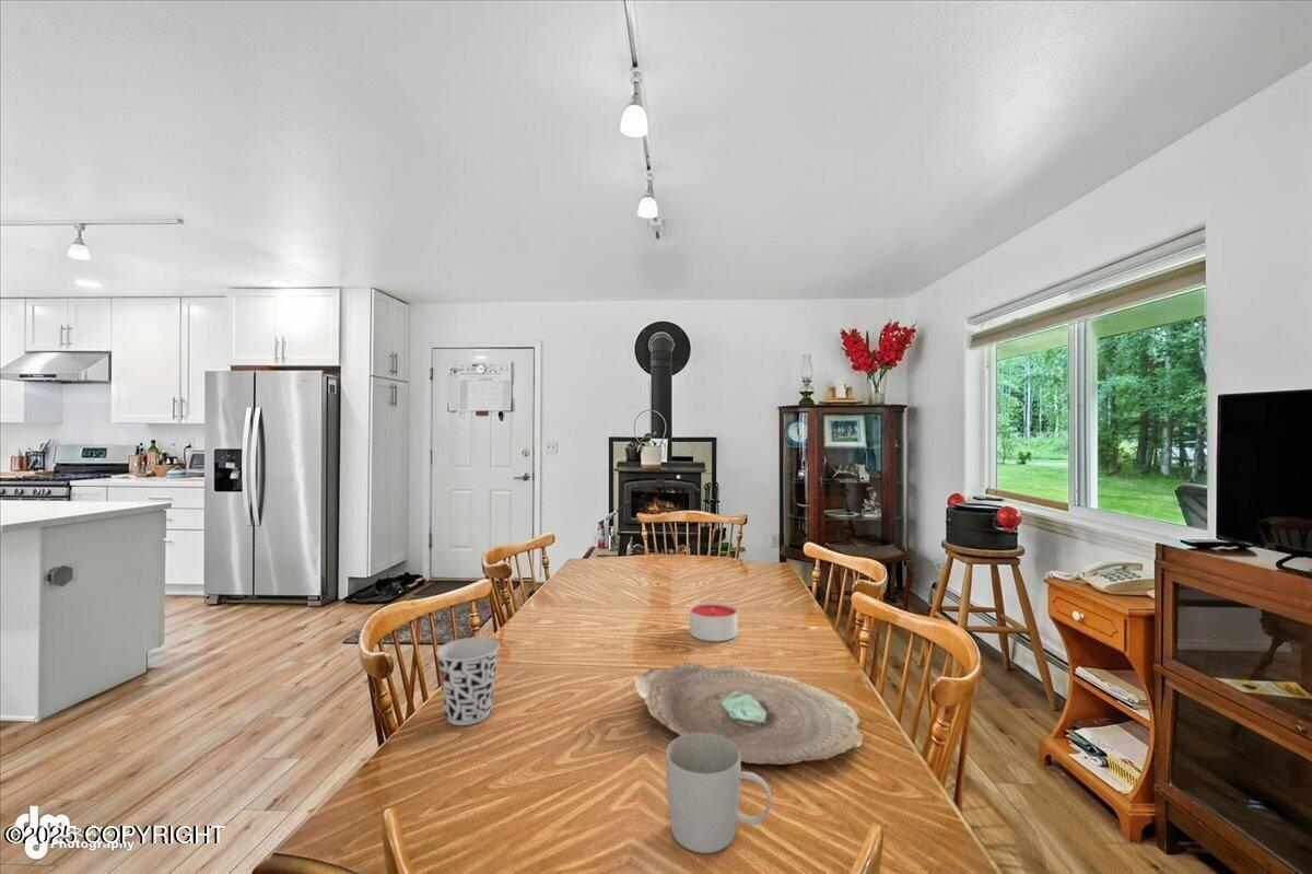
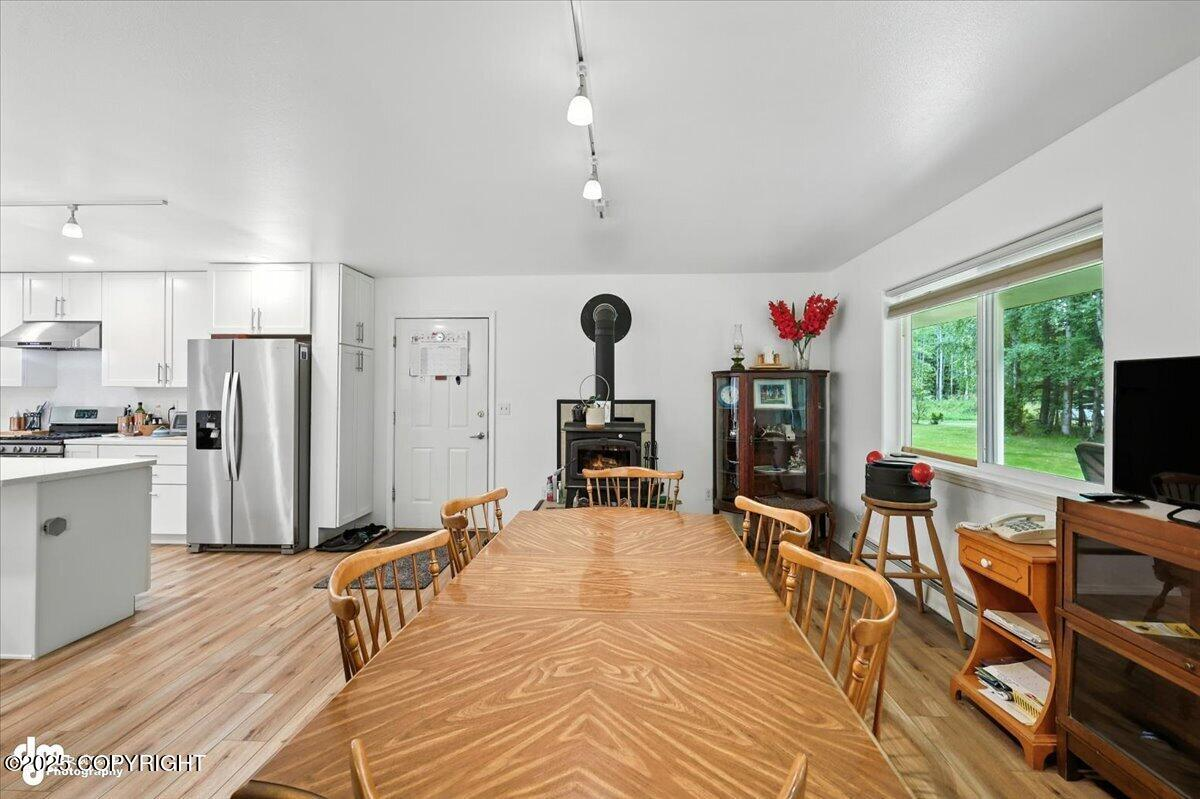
- mug (717, 794)
- candle (713, 620)
- cup (468, 681)
- decorative bowl (747, 700)
